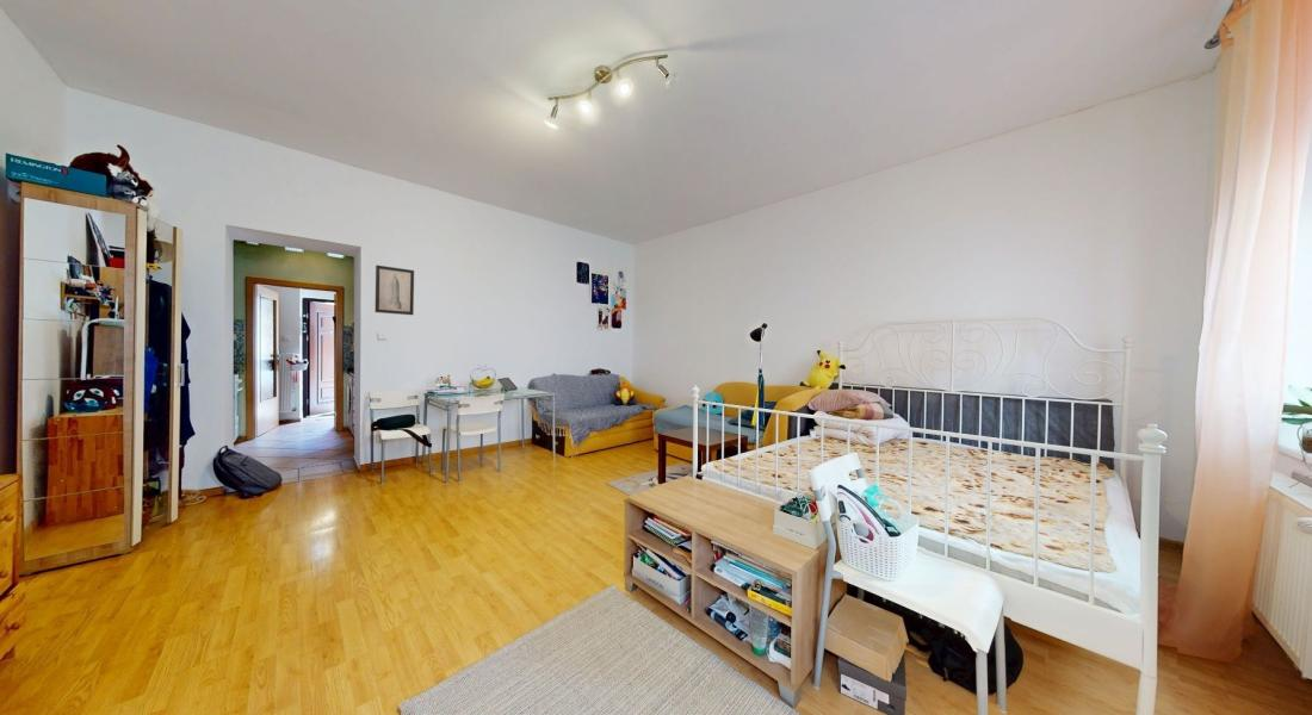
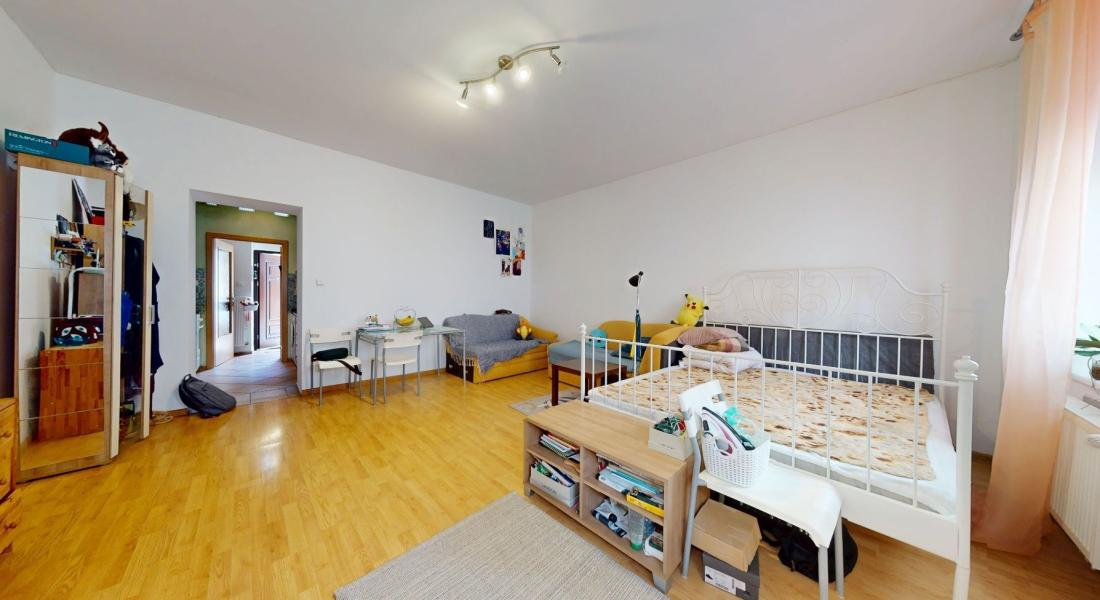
- wall art (395, 291)
